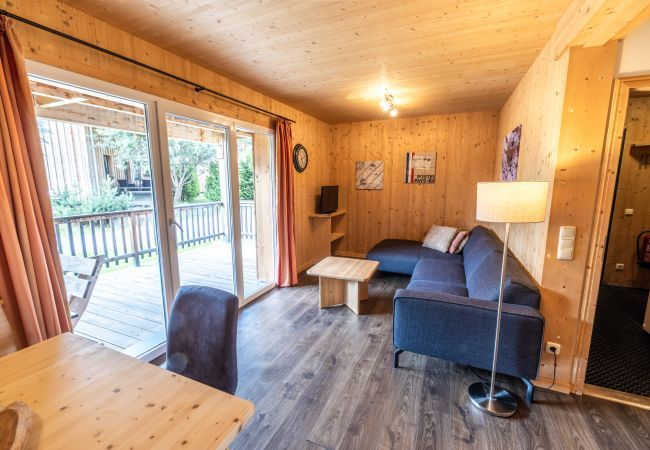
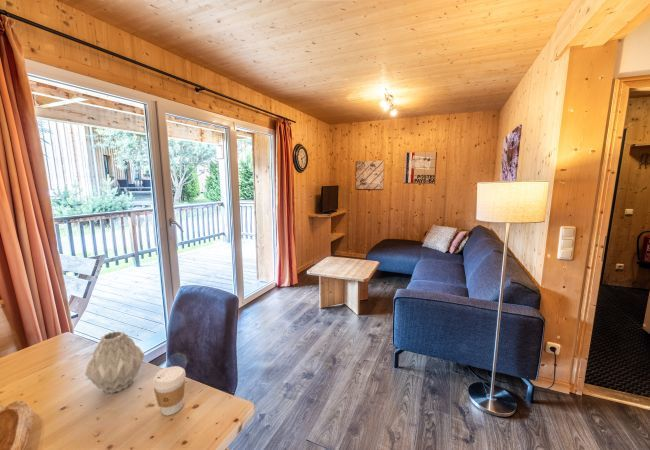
+ vase (115, 360)
+ coffee cup (170, 390)
